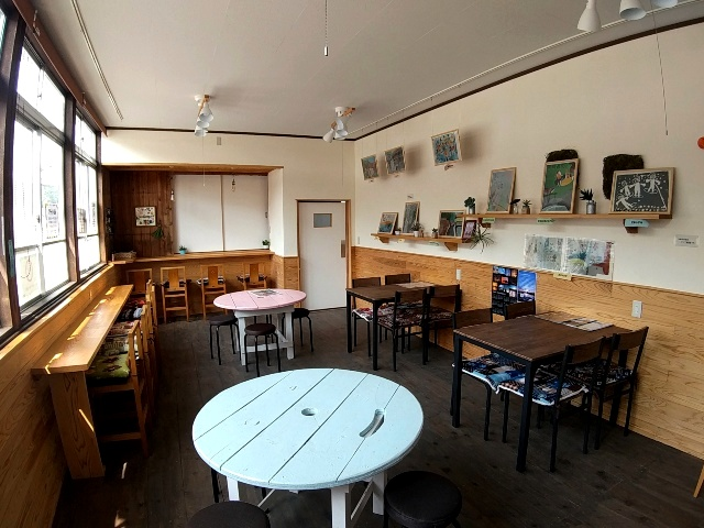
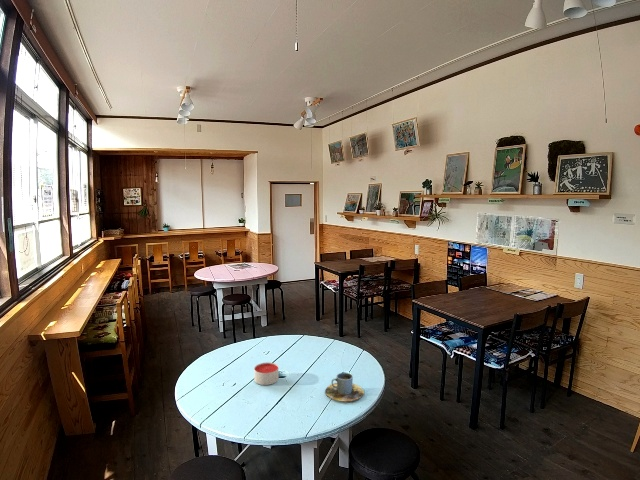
+ candle (266, 372)
+ cup (344, 383)
